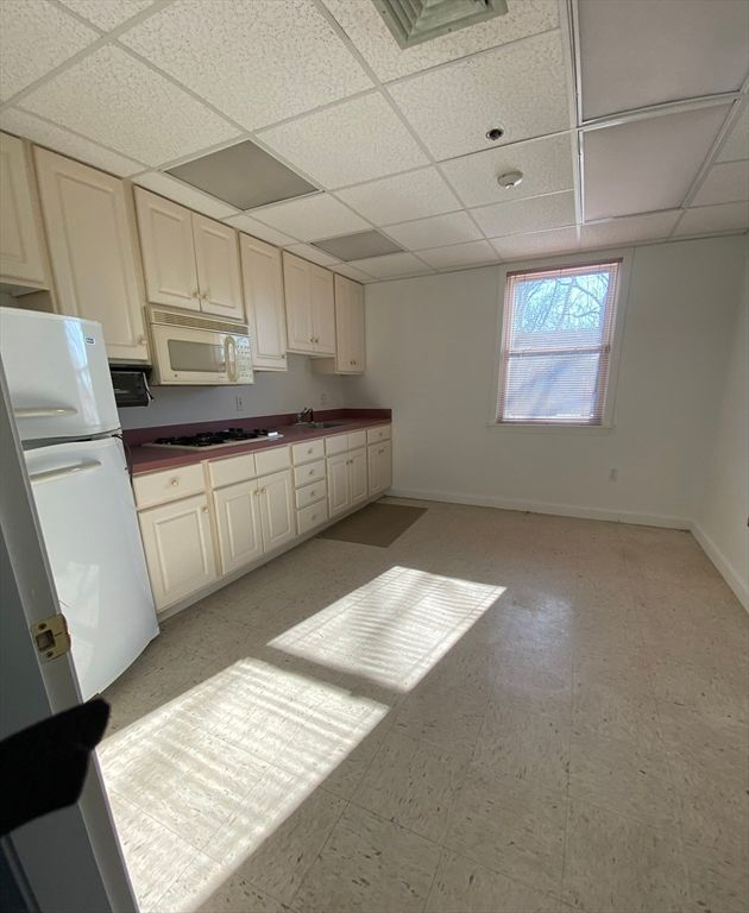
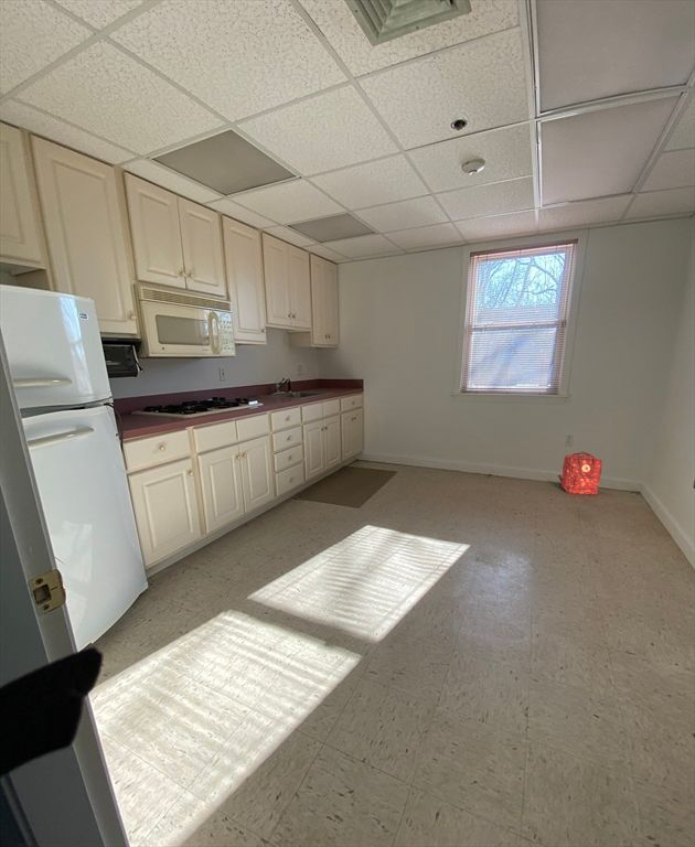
+ backpack (579, 470)
